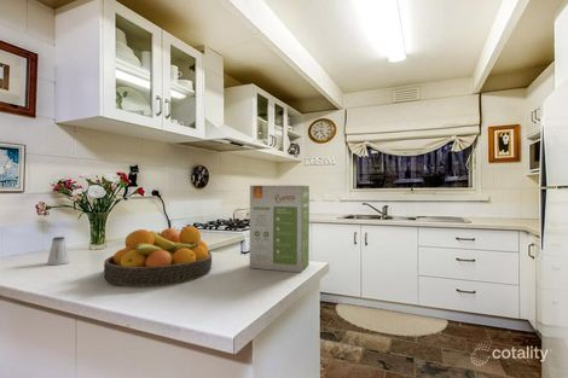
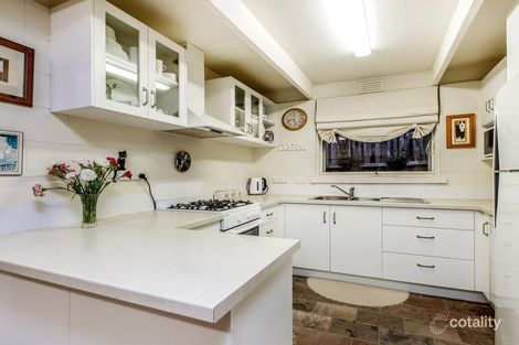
- saltshaker (58, 250)
- food box (279, 226)
- fruit bowl (161, 249)
